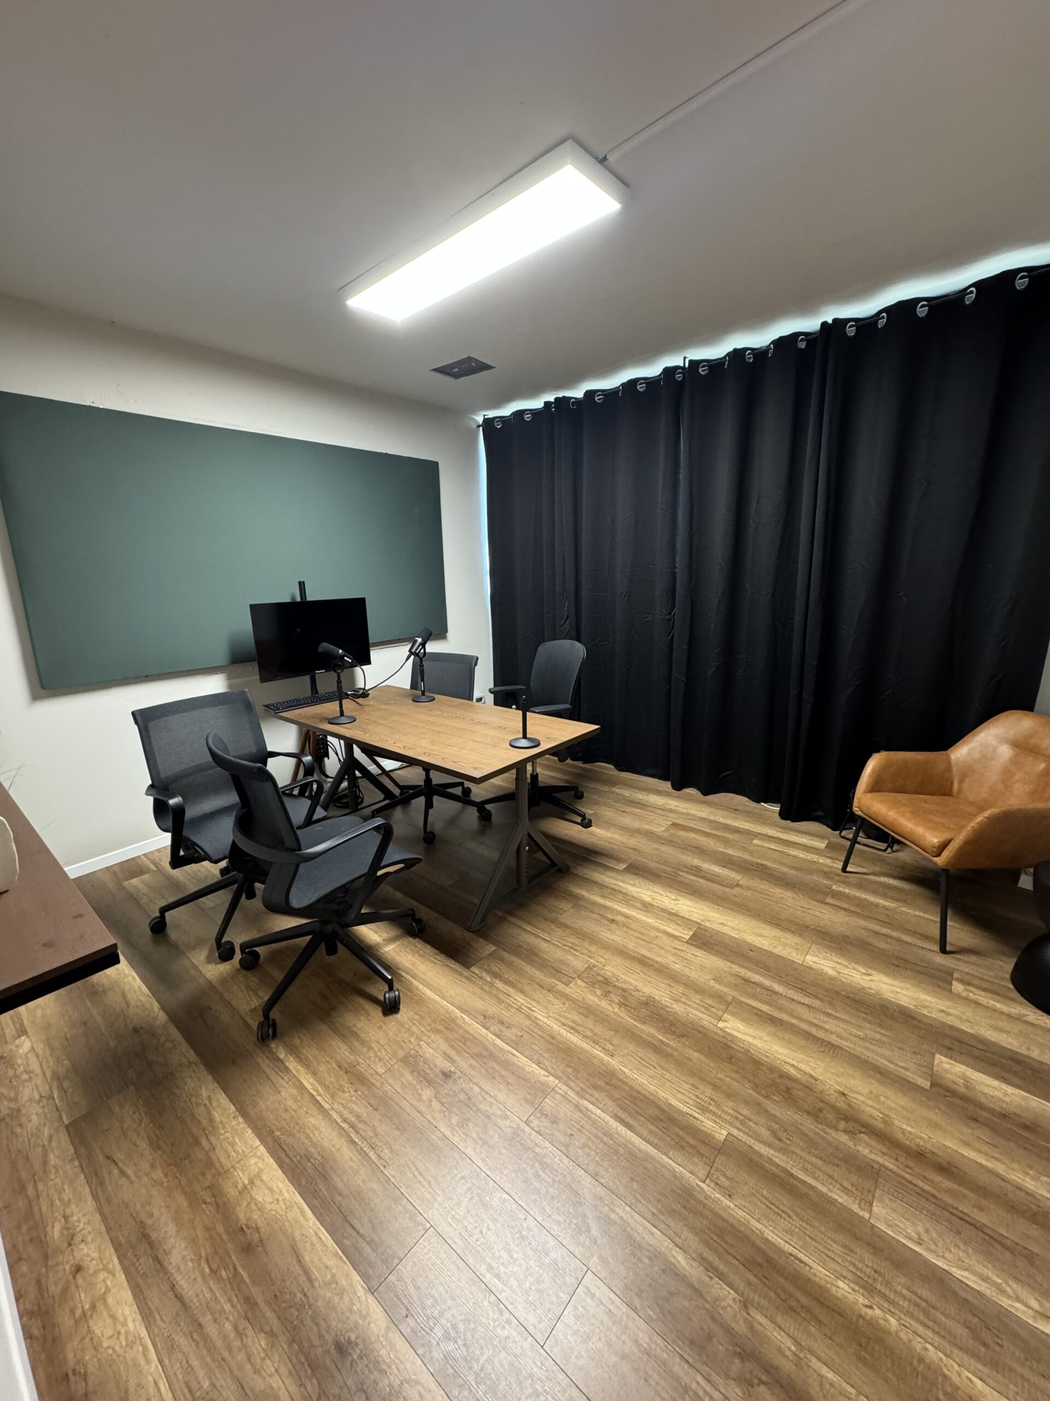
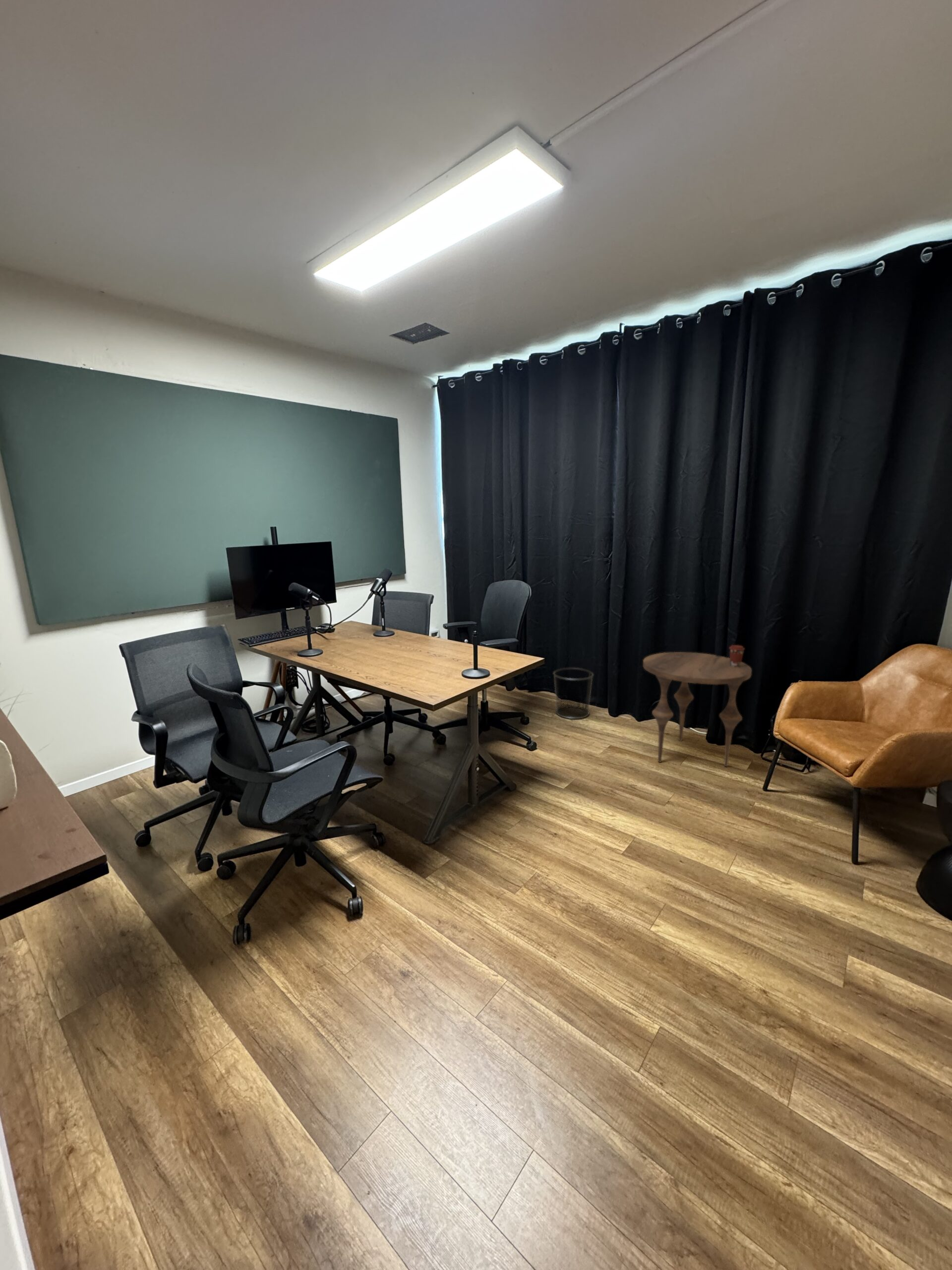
+ waste bin (573, 693)
+ coffee cup (736, 655)
+ side table (686, 708)
